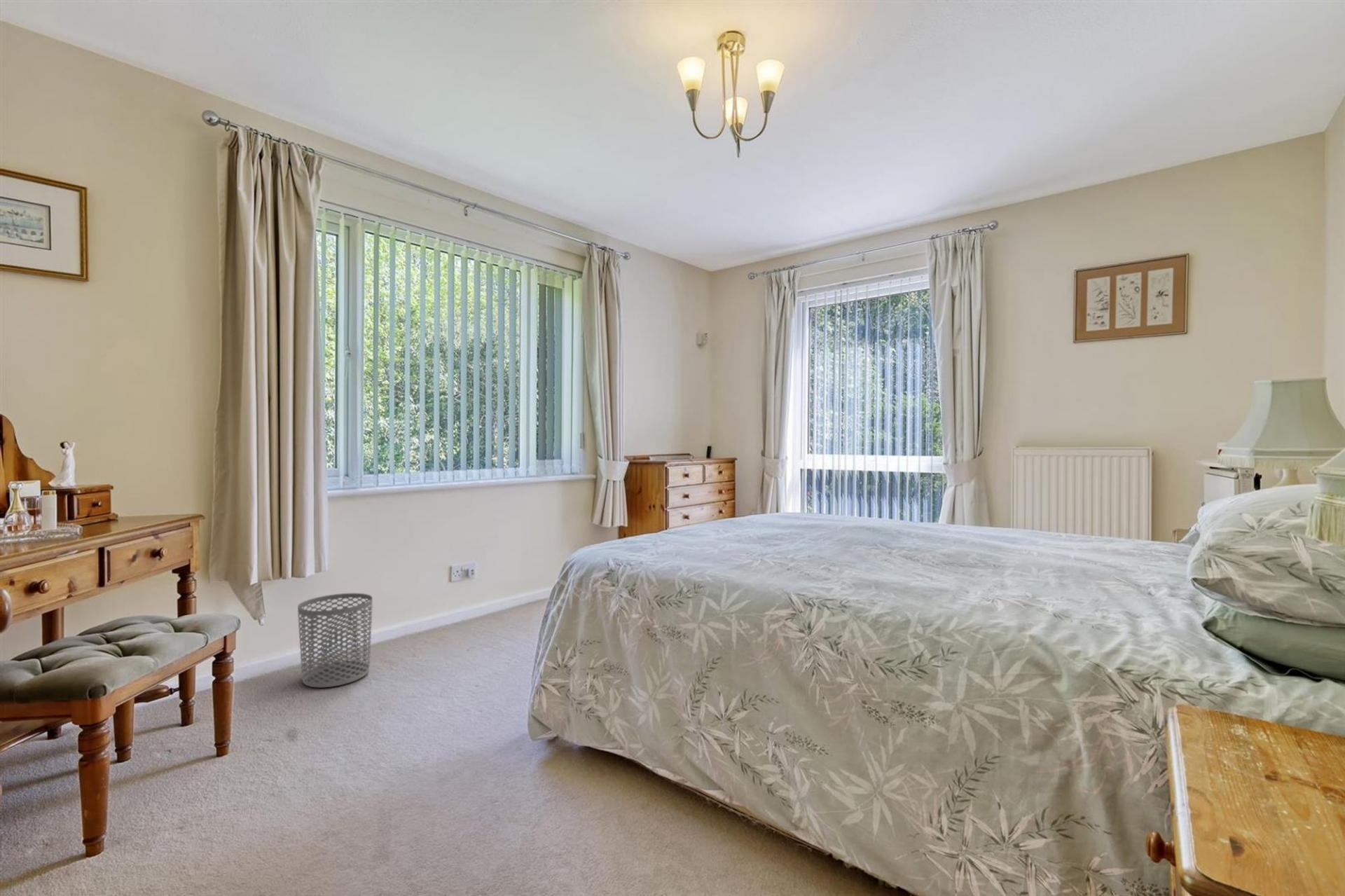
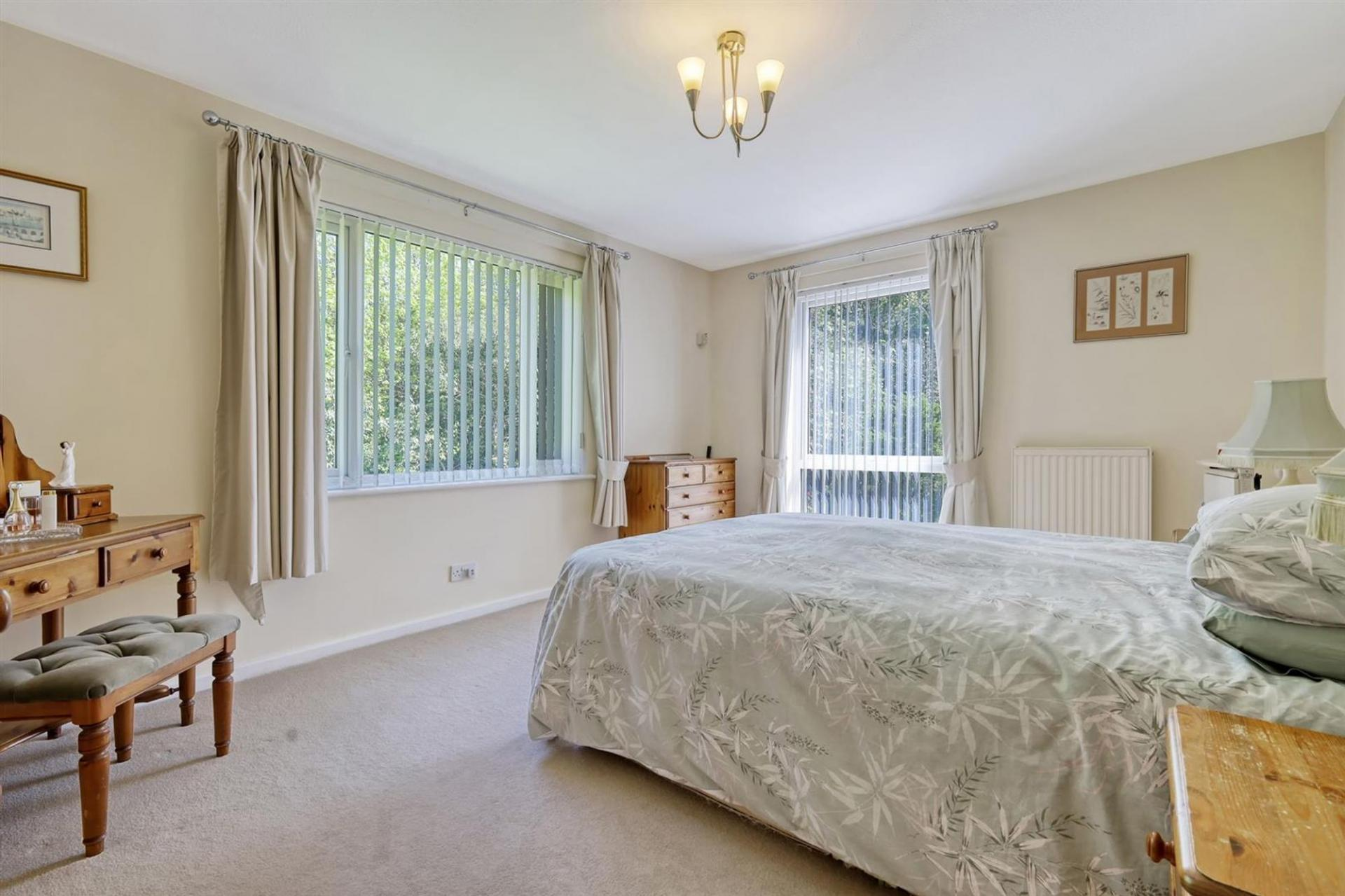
- waste bin (336, 639)
